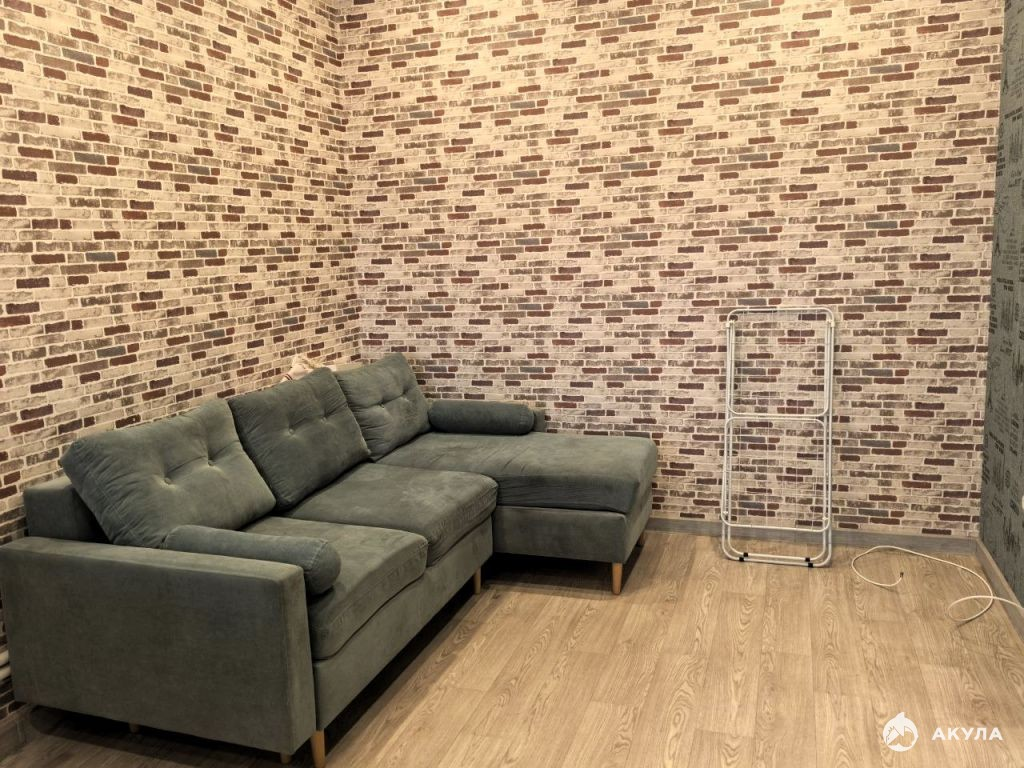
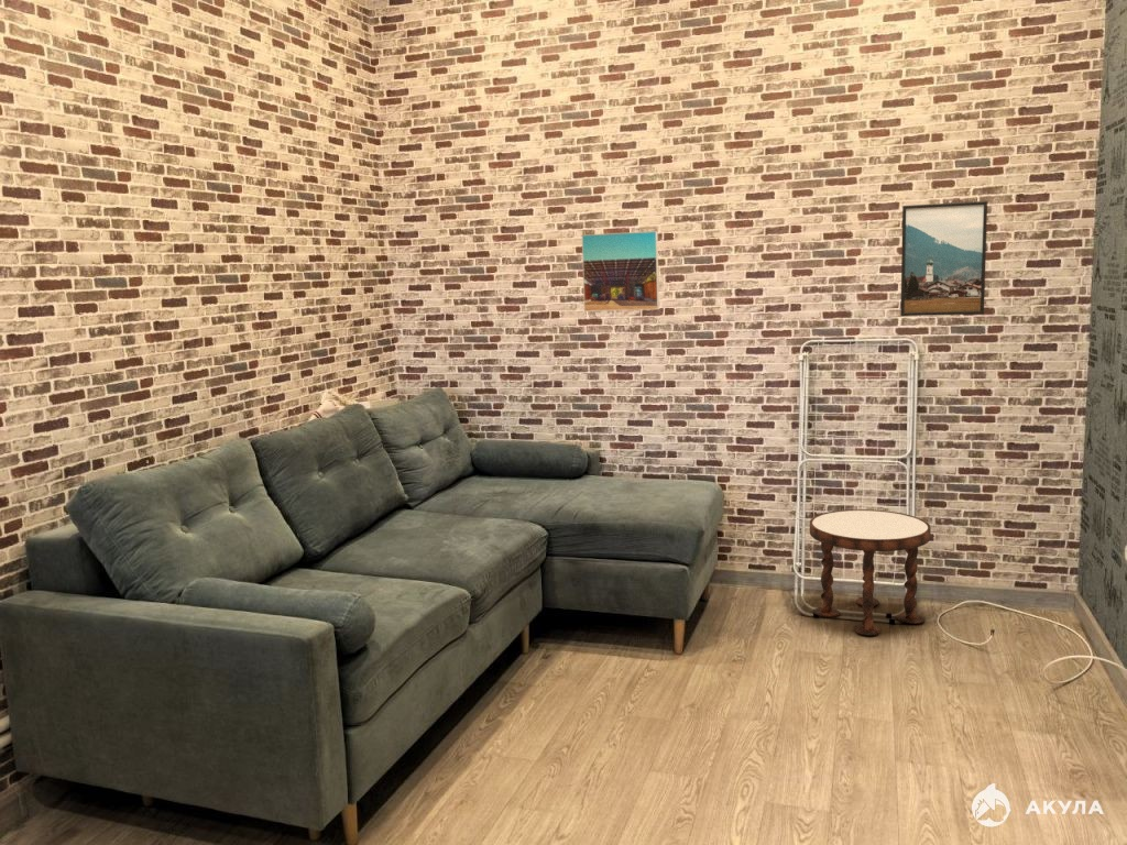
+ side table (868, 570)
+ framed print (620, 272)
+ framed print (942, 260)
